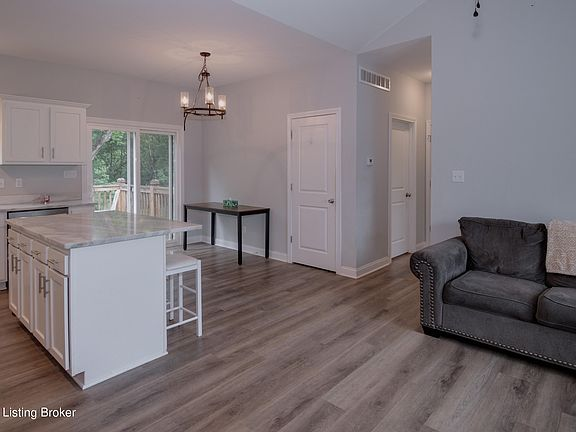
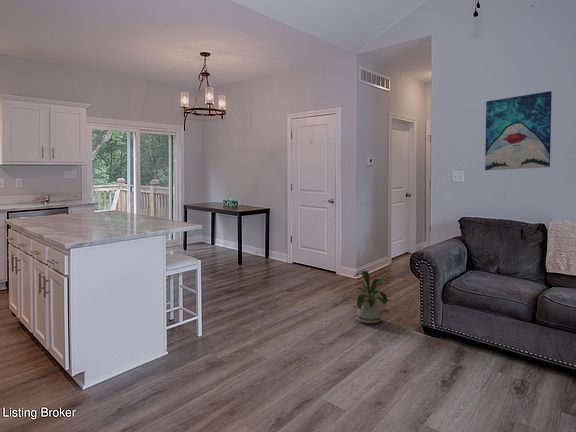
+ wall art (516, 132)
+ house plant (373, 294)
